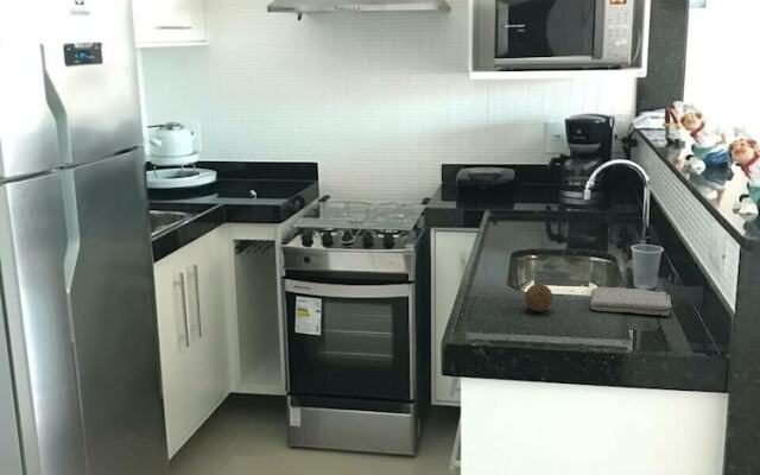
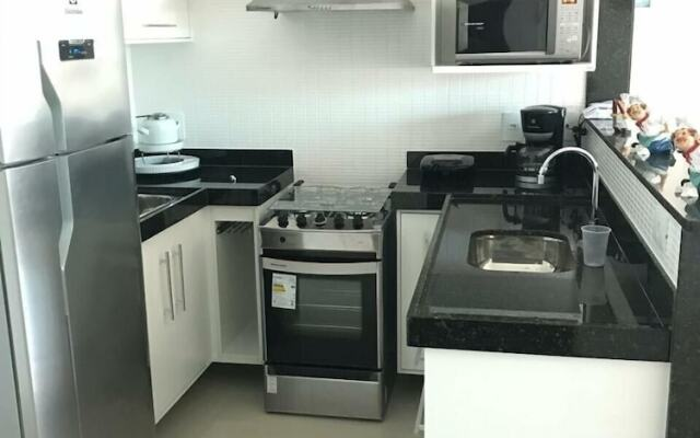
- washcloth (629, 299)
- fruit (538, 297)
